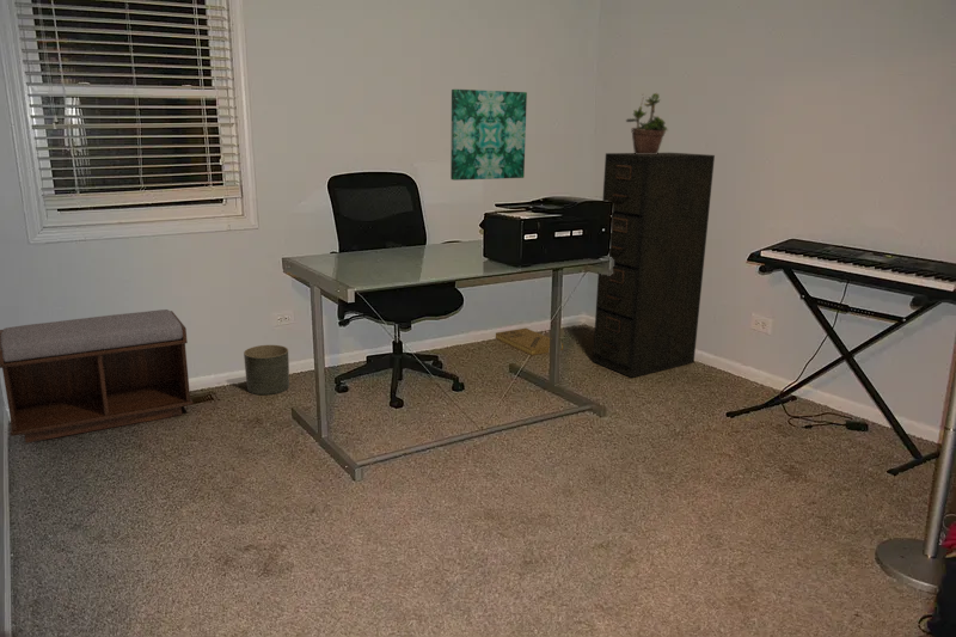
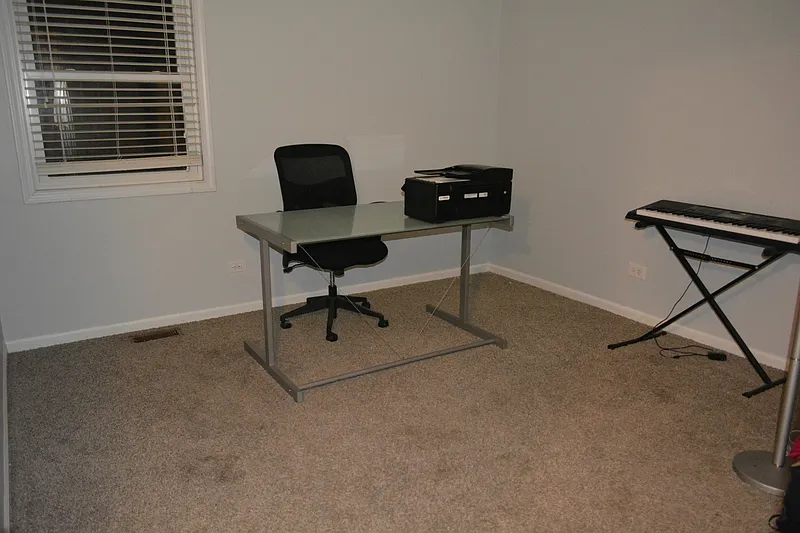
- cardboard box (528, 341)
- potted plant (650, 120)
- wall art (489, 135)
- bench (98, 370)
- planter (266, 369)
- filing cabinet (649, 262)
